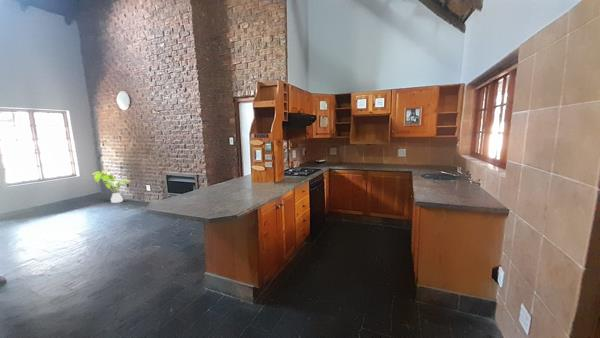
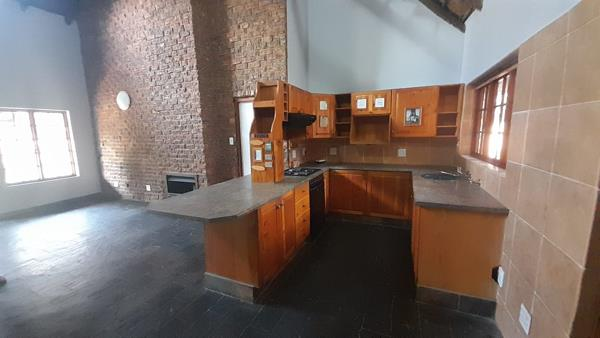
- house plant (109, 186)
